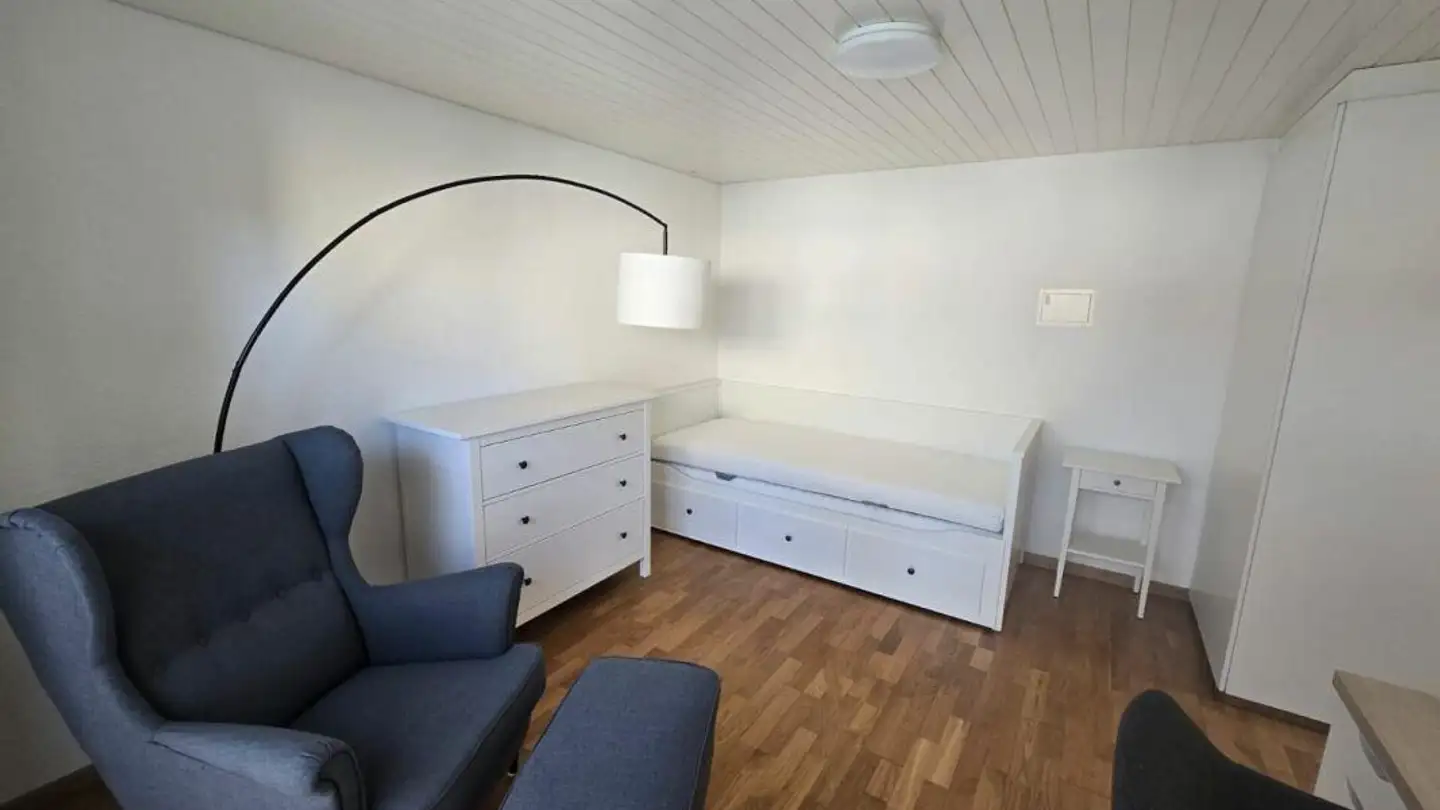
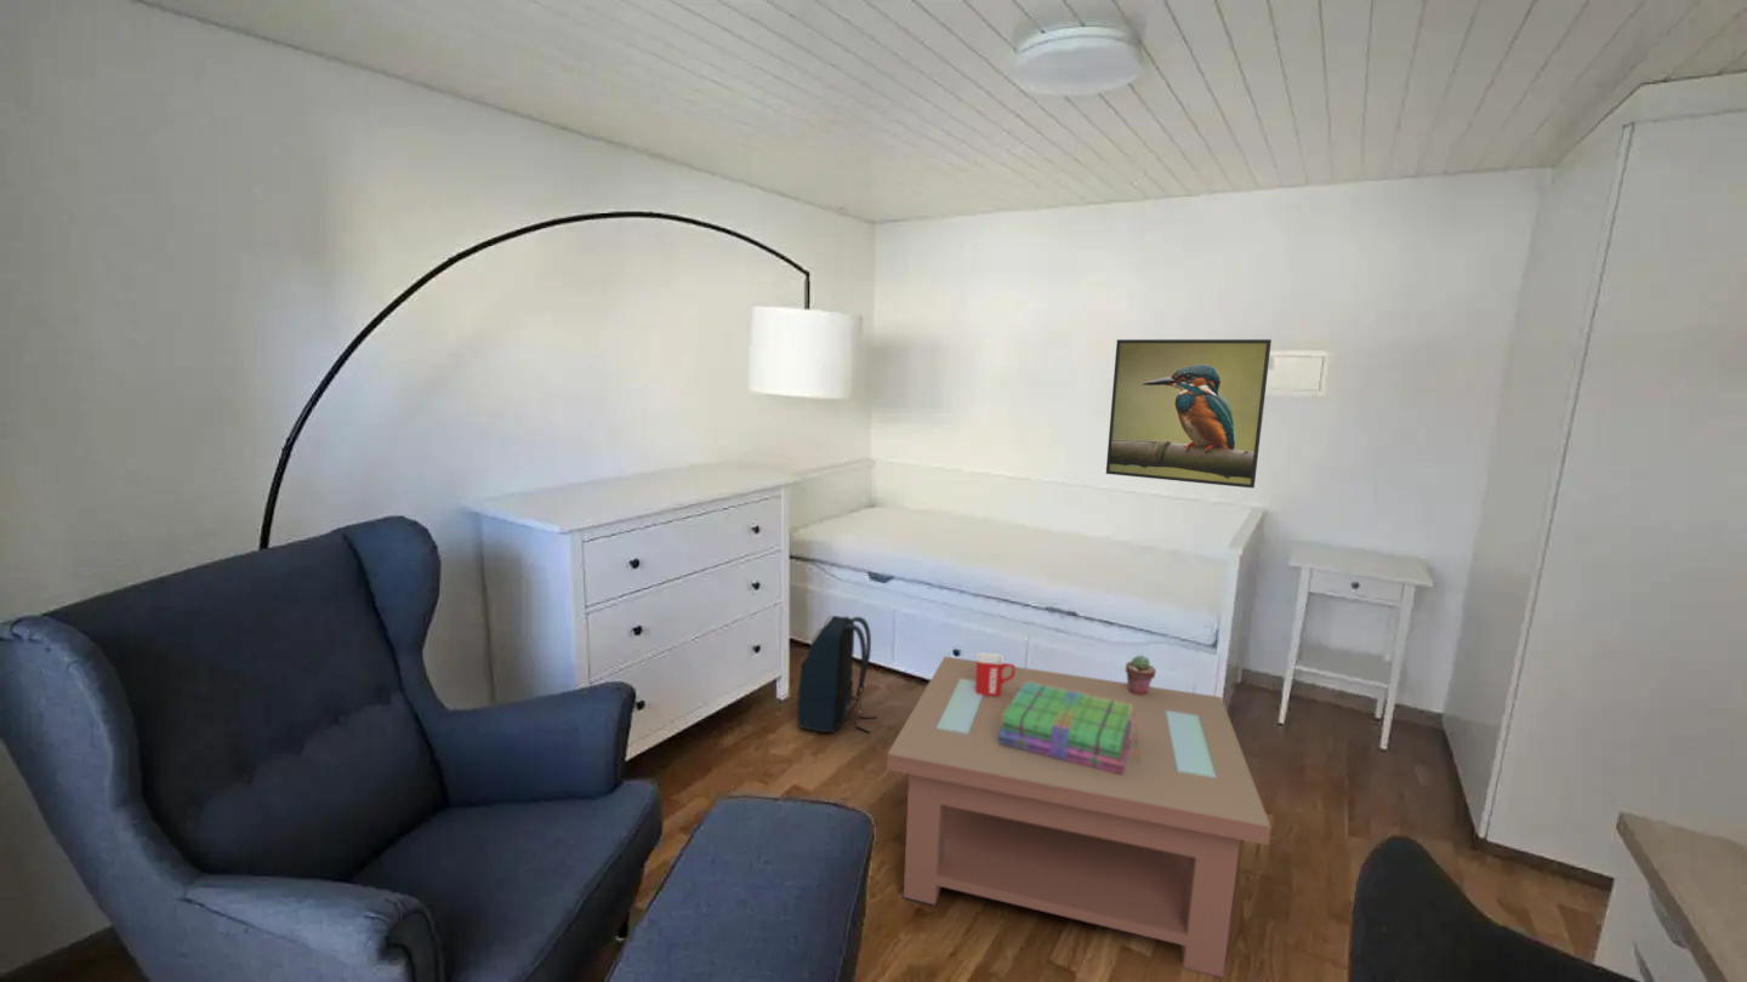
+ mug (995, 674)
+ coffee table (1065, 793)
+ potted succulent (1139, 673)
+ stack of books (1068, 723)
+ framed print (1183, 411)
+ backpack (838, 668)
